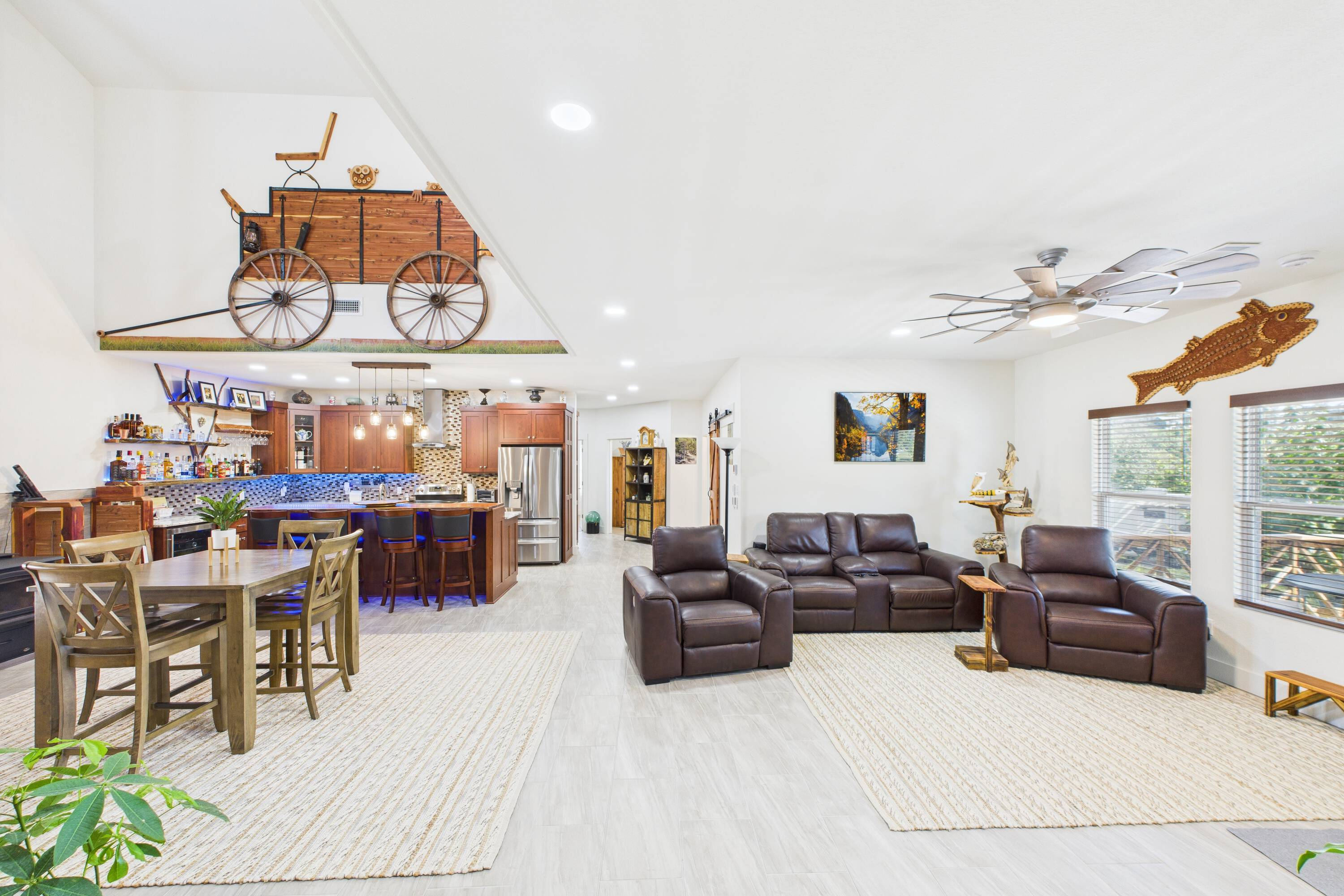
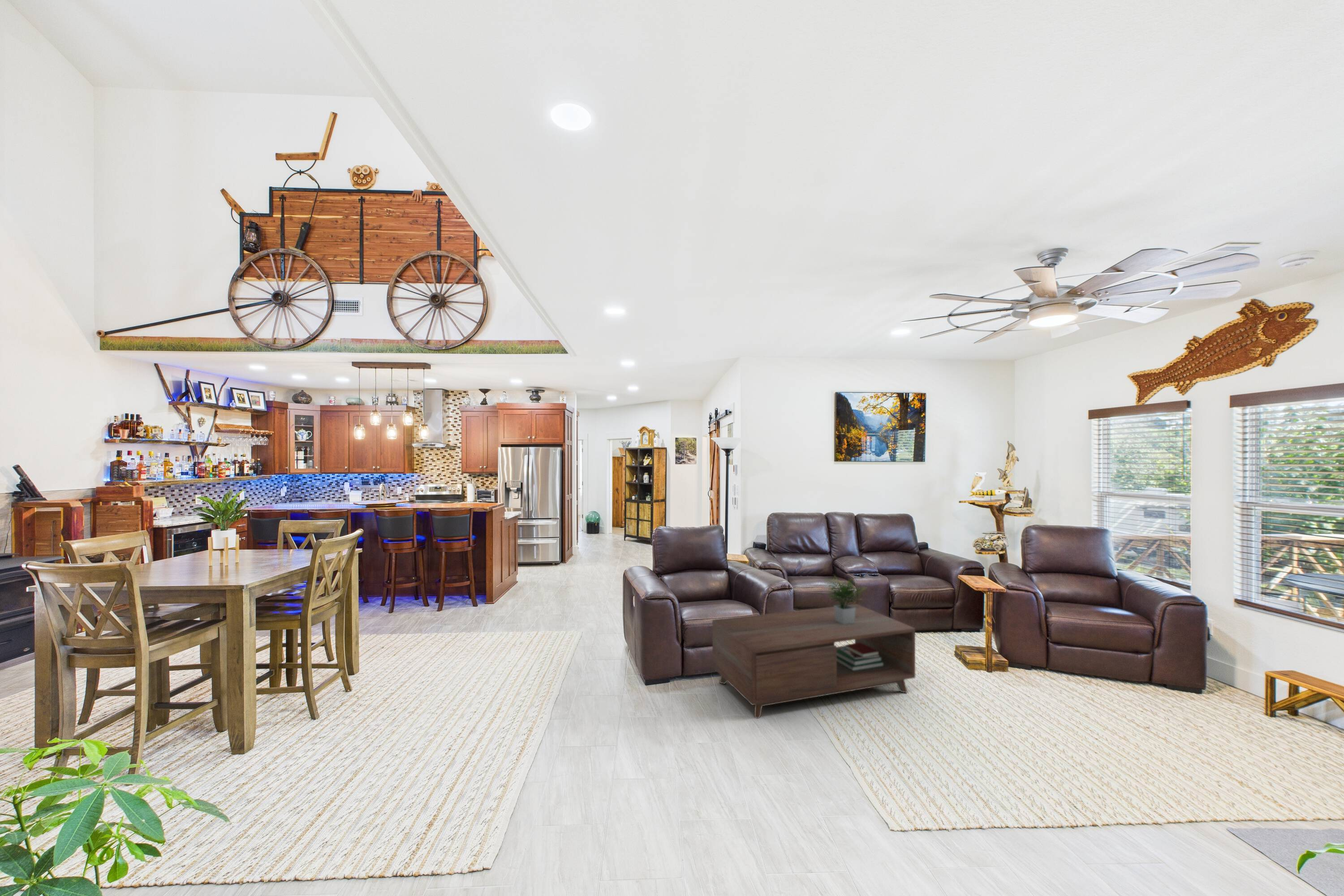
+ coffee table (811, 631)
